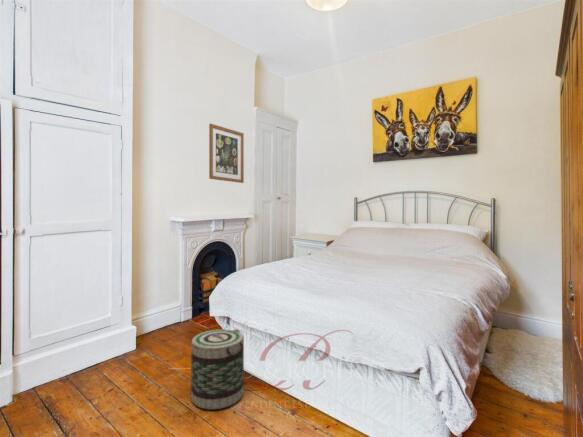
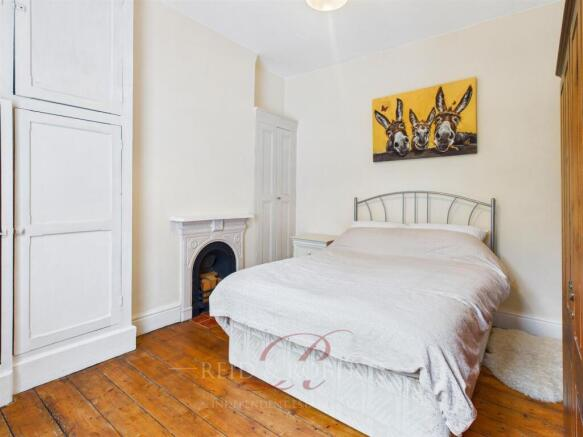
- basket (219, 363)
- wall art (227, 154)
